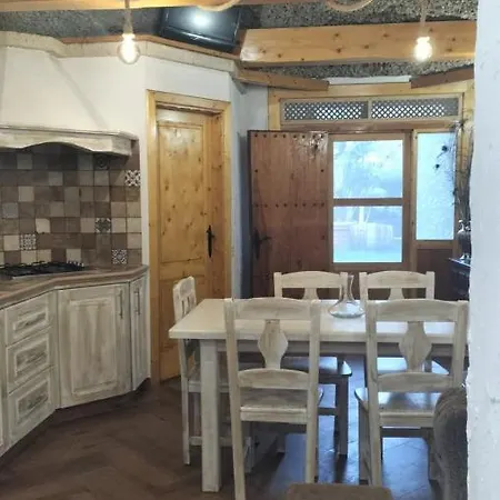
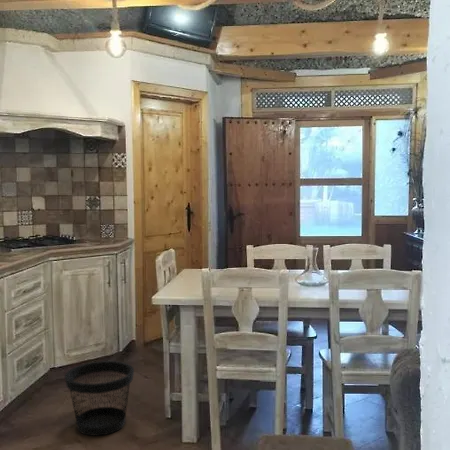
+ wastebasket (101, 398)
